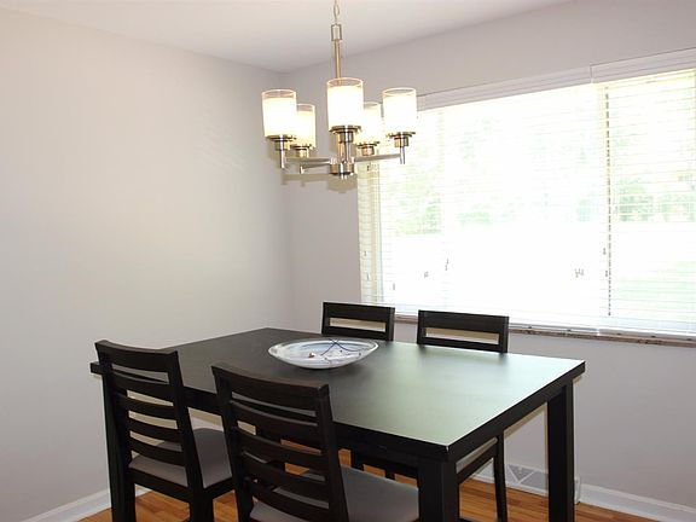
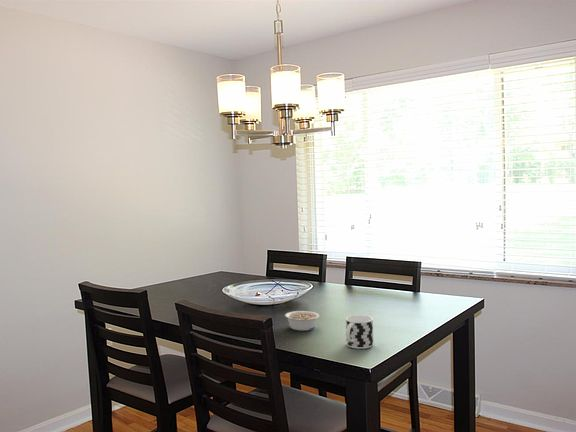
+ legume (303, 320)
+ cup (357, 332)
